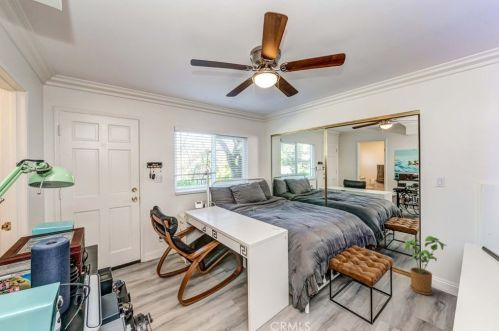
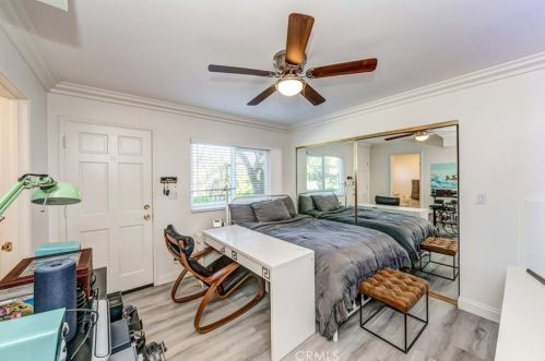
- house plant (422, 264)
